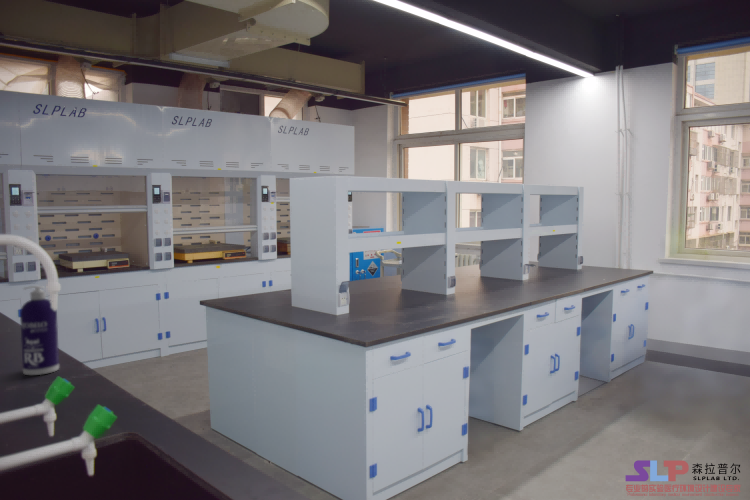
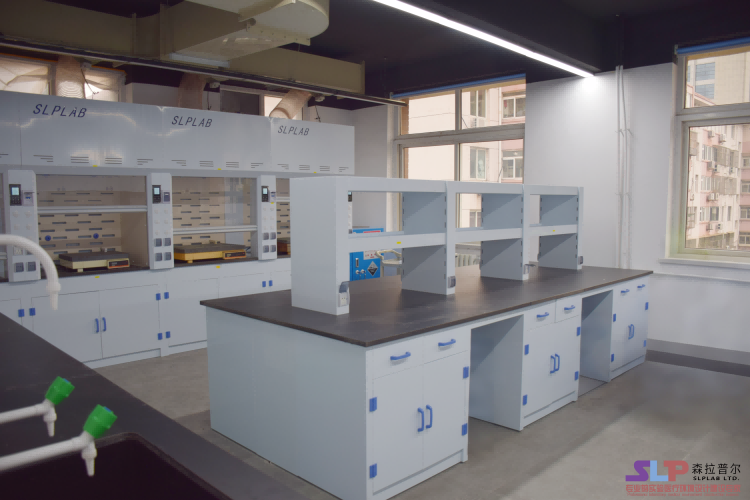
- spray bottle (39, 328)
